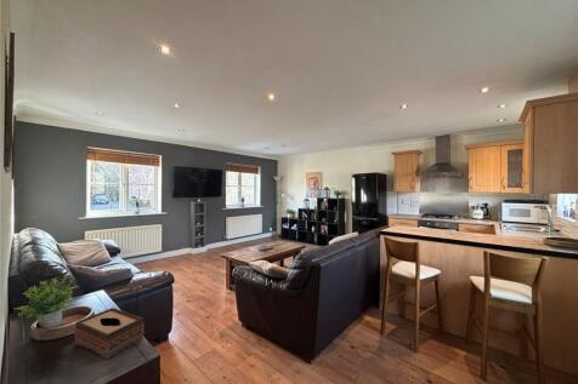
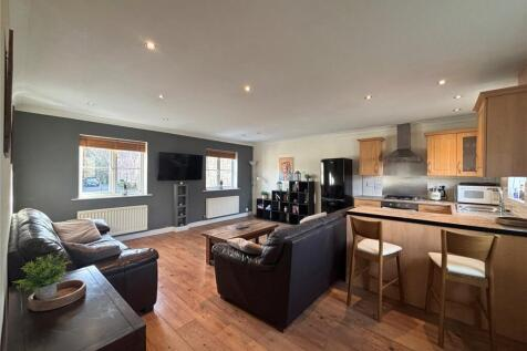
- tissue box (109, 329)
